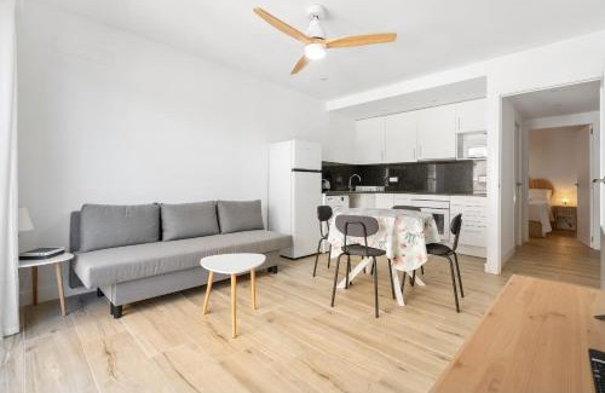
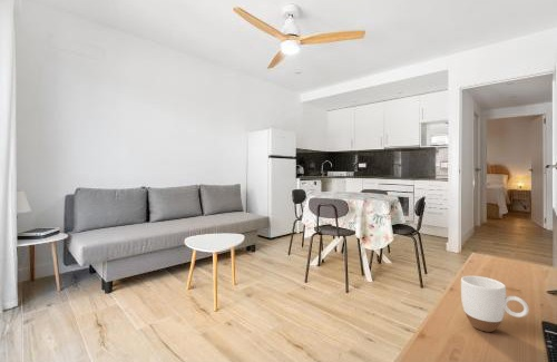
+ mug (492, 306)
